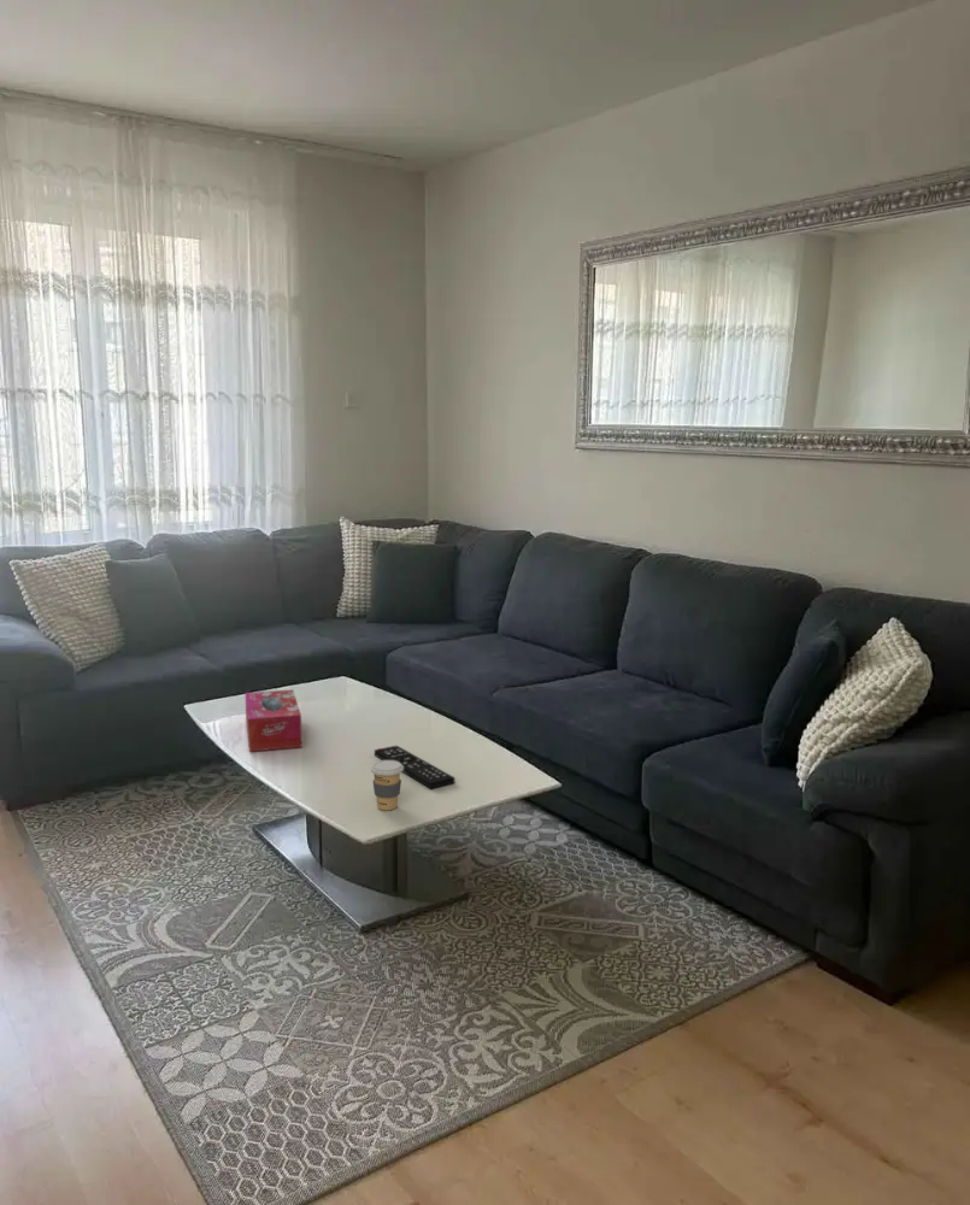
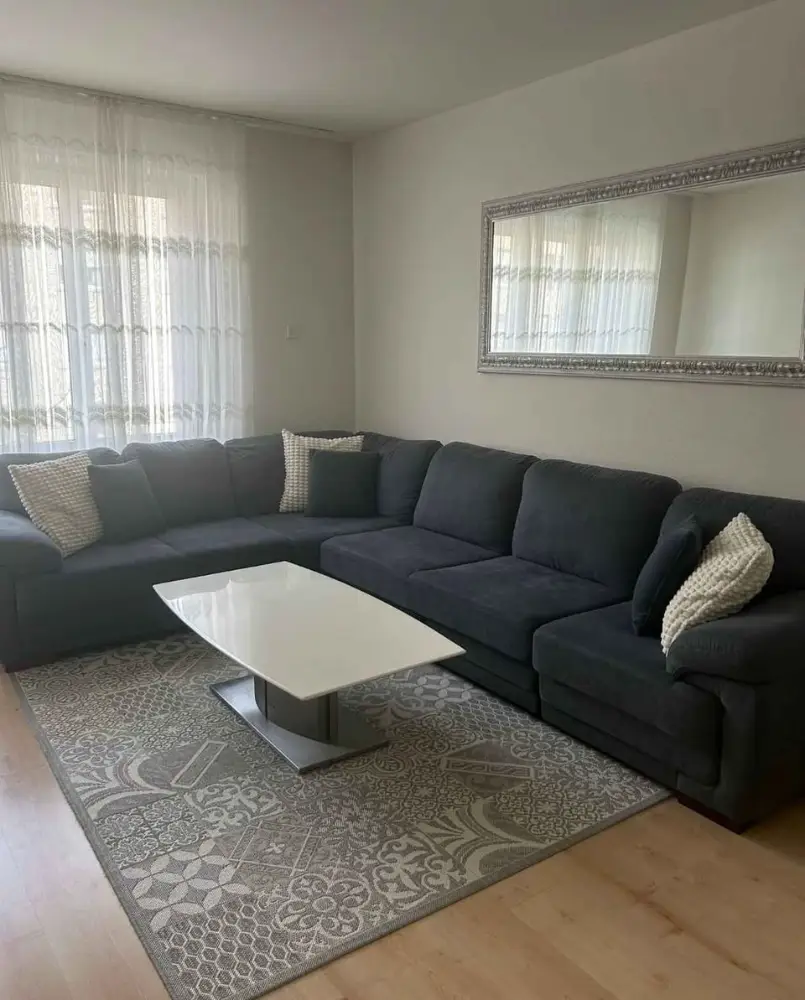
- coffee cup (387, 786)
- tissue box (272, 718)
- remote control (412, 764)
